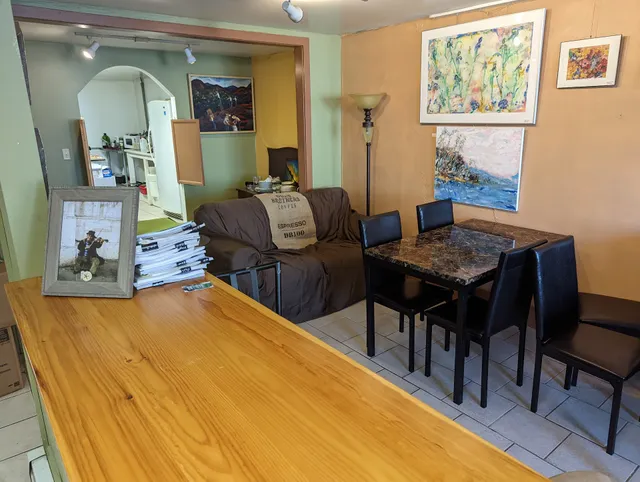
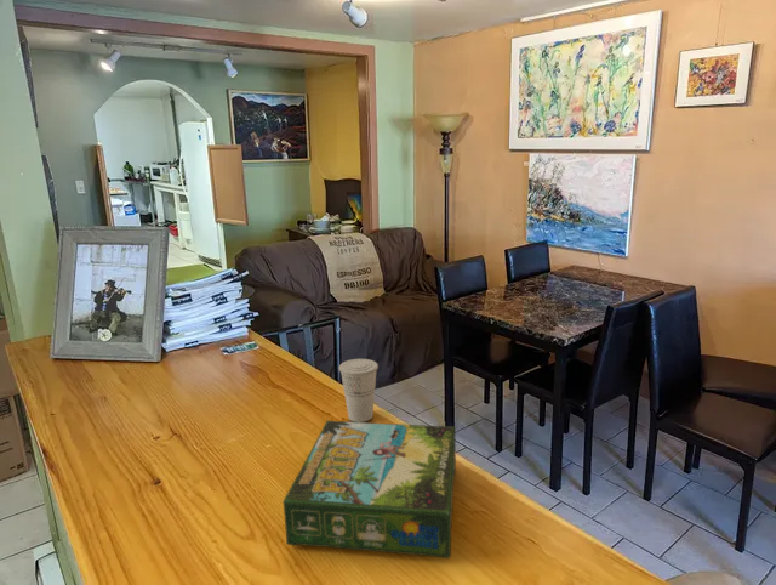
+ cup (359, 390)
+ board game (378, 479)
